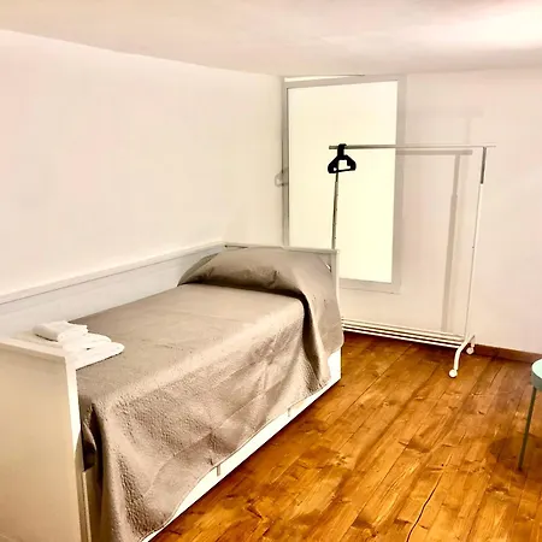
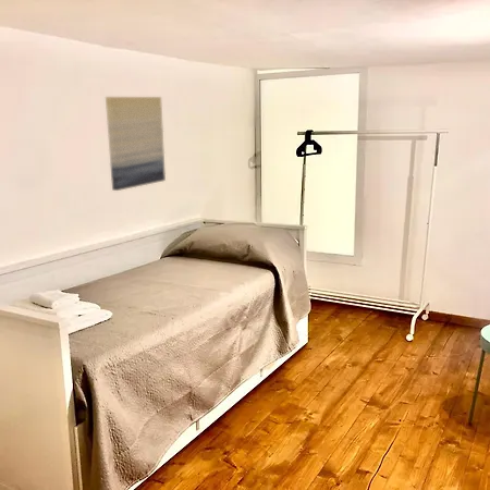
+ wall art (137, 142)
